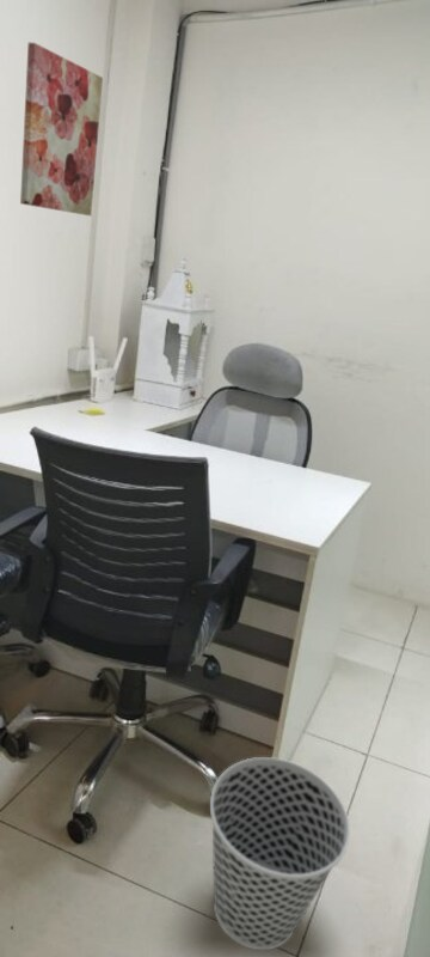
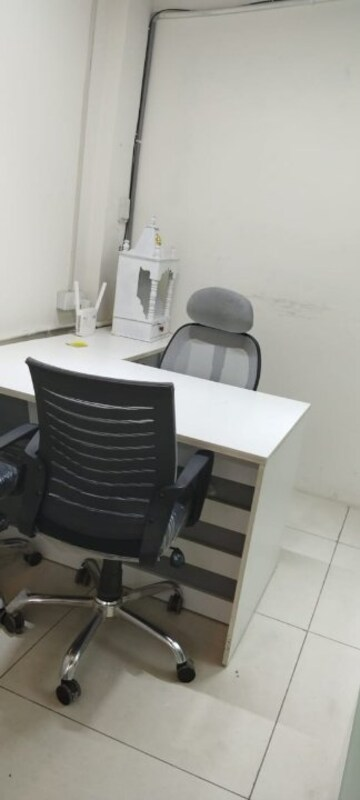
- wall art (62, 138)
- wastebasket (266, 860)
